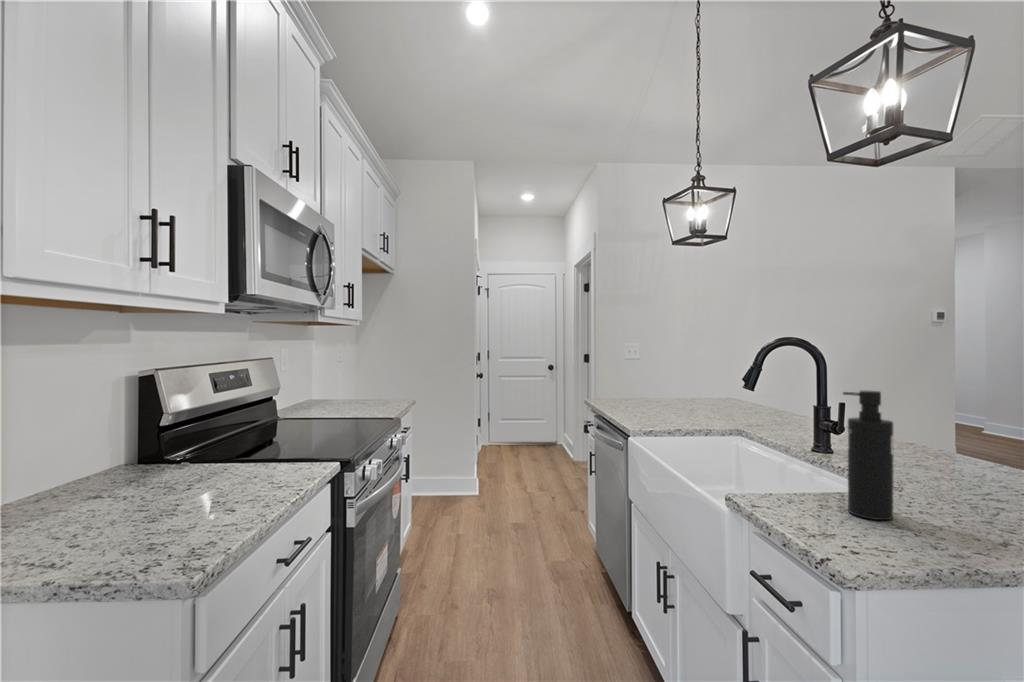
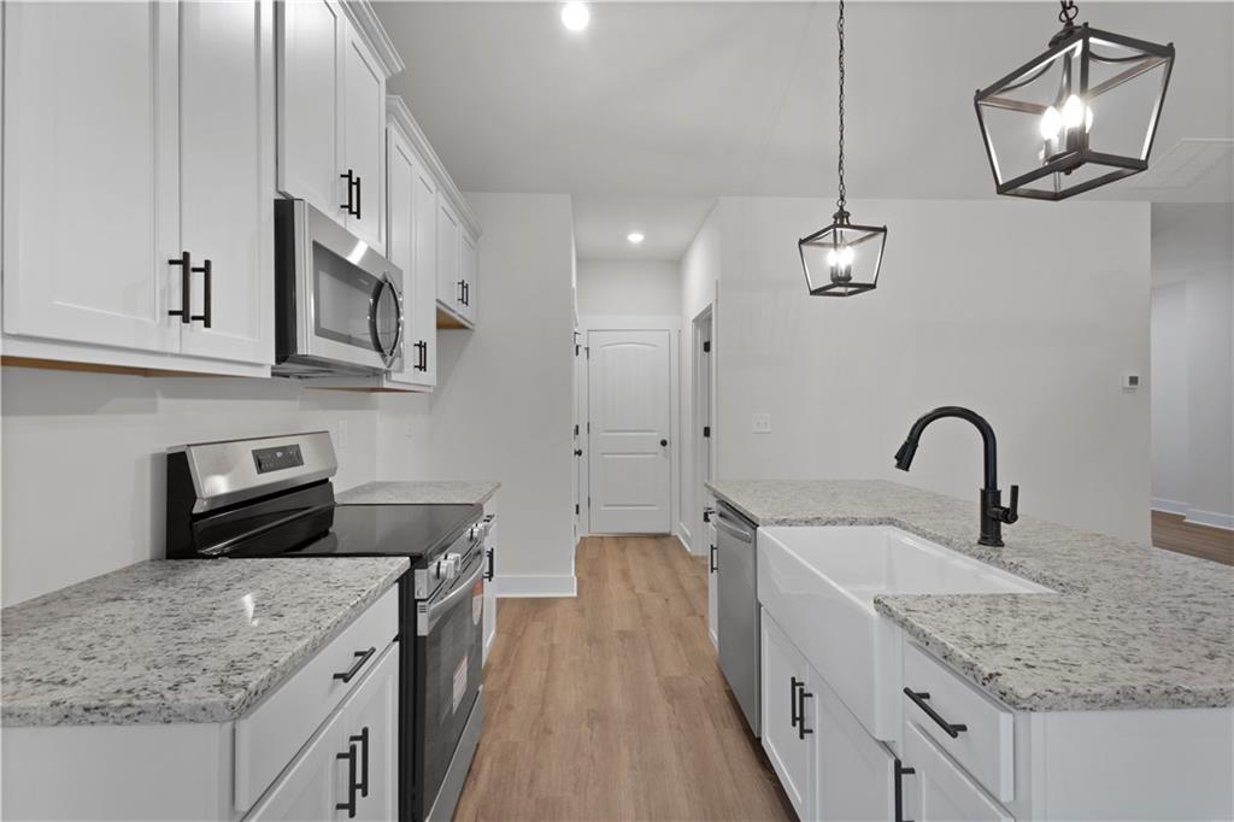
- soap dispenser (867, 452)
